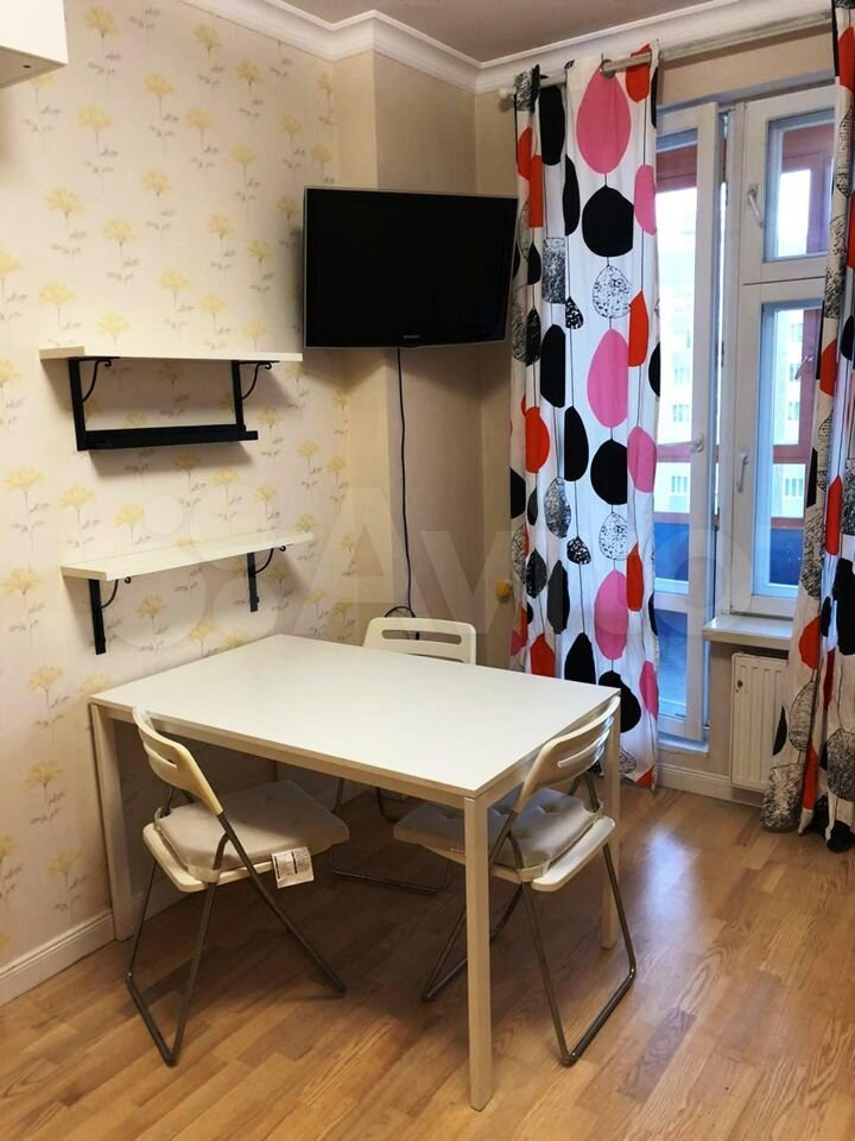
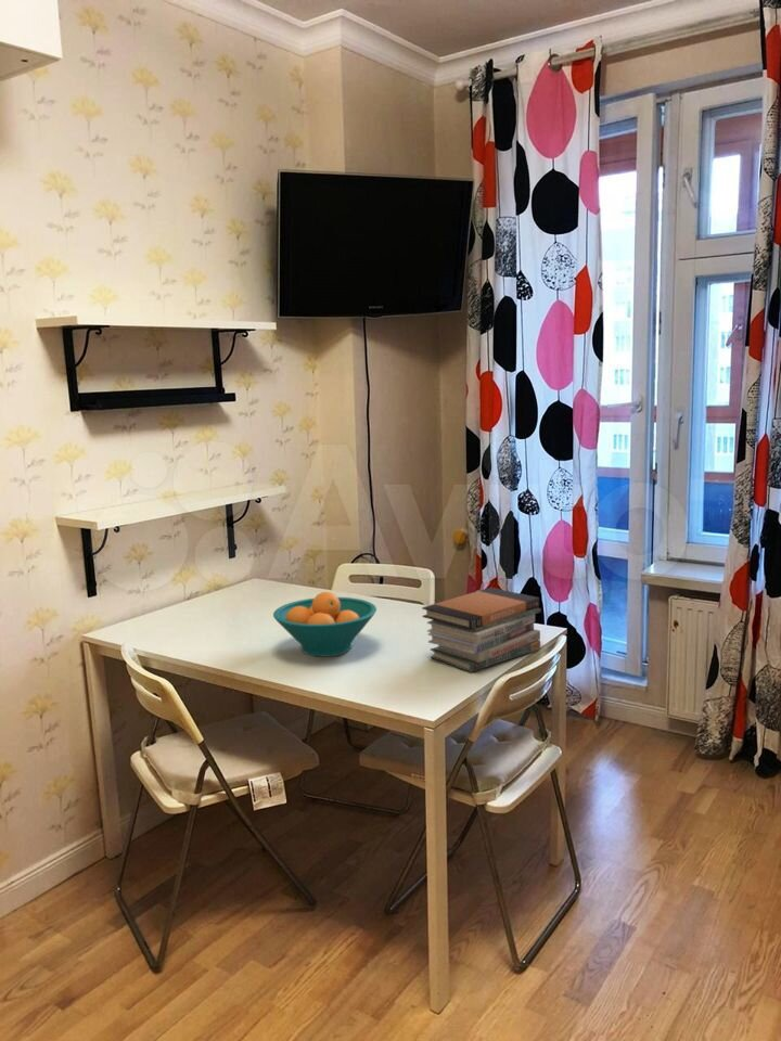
+ fruit bowl (325, 620)
+ book stack (483, 628)
